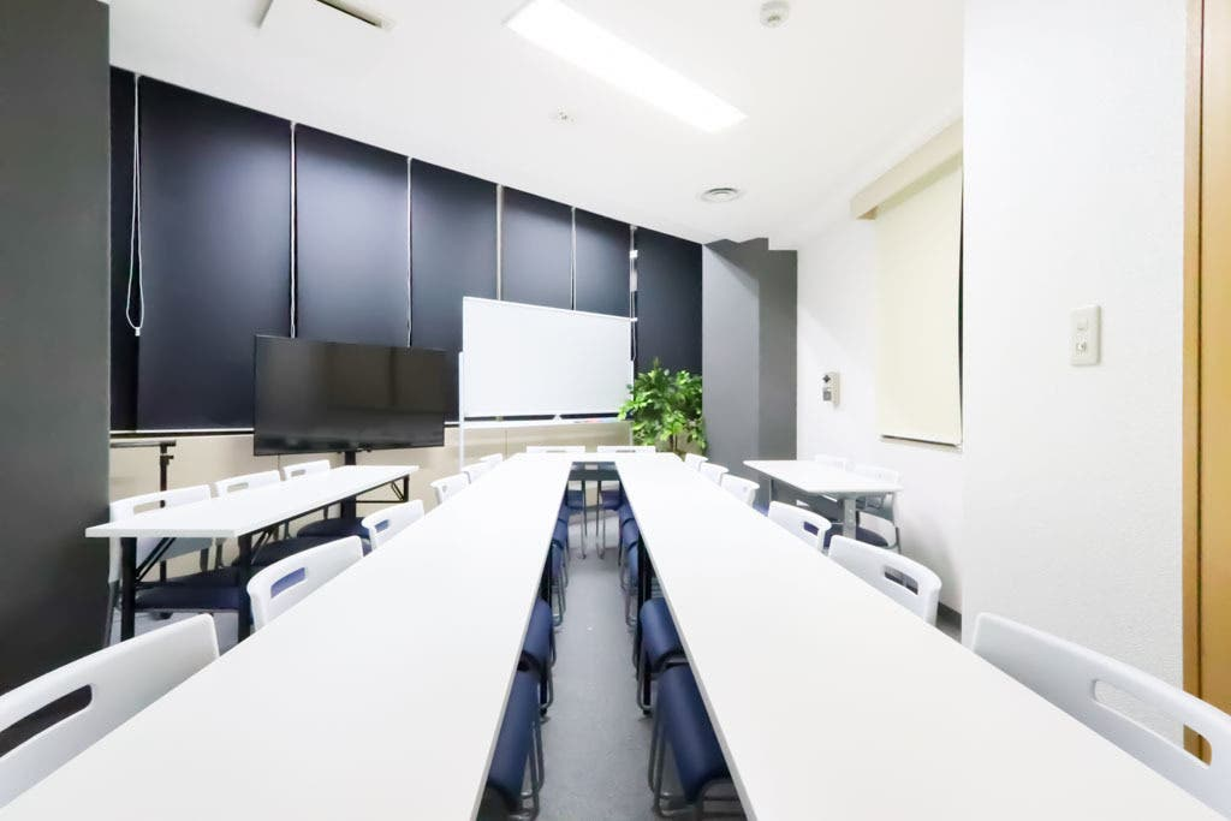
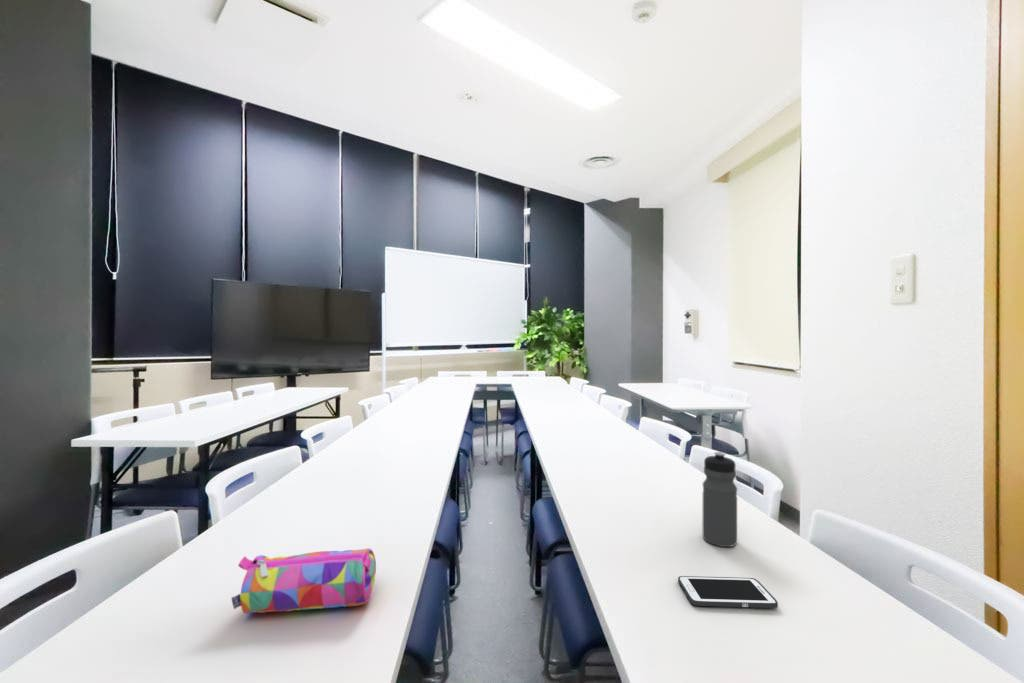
+ pencil case (309, 579)
+ water bottle (719, 496)
+ cell phone (725, 591)
